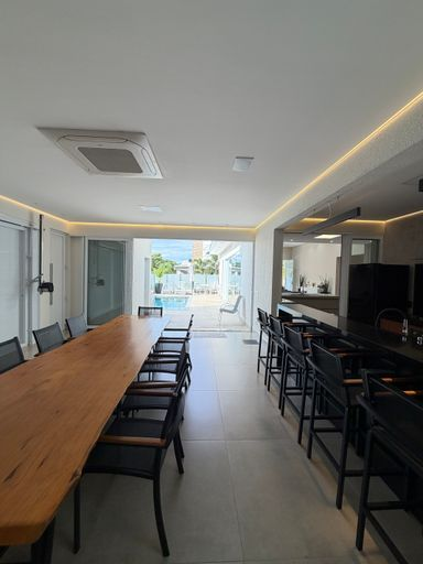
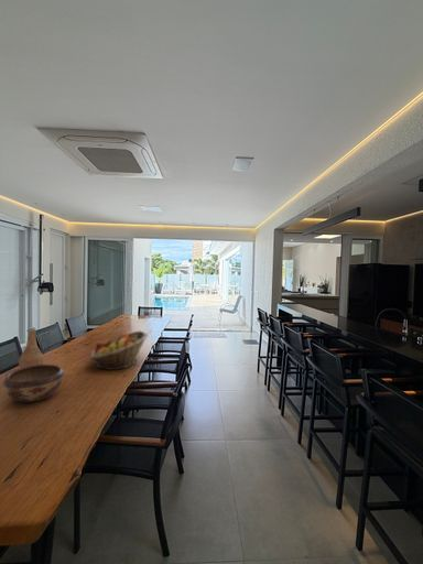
+ fruit basket (119, 348)
+ decorative bowl (34, 383)
+ vase (31, 350)
